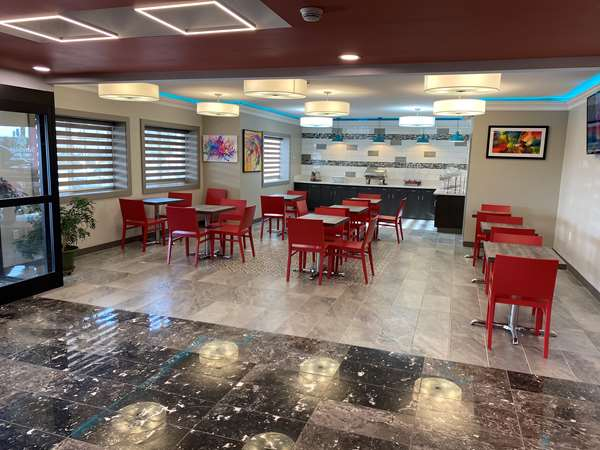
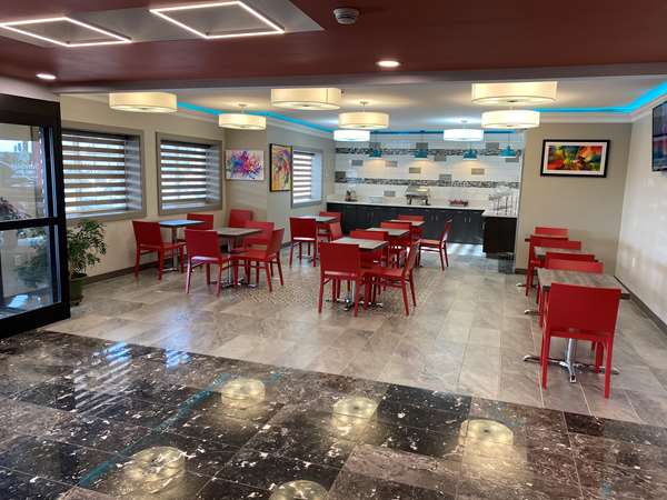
+ waste bin (506, 263)
